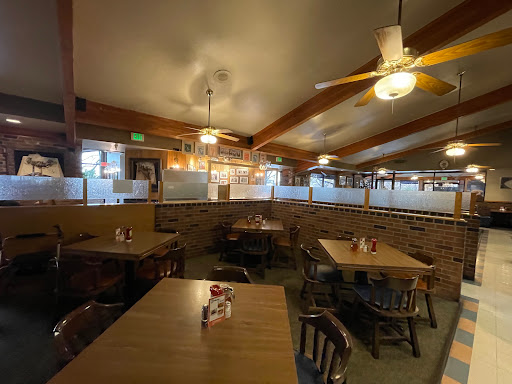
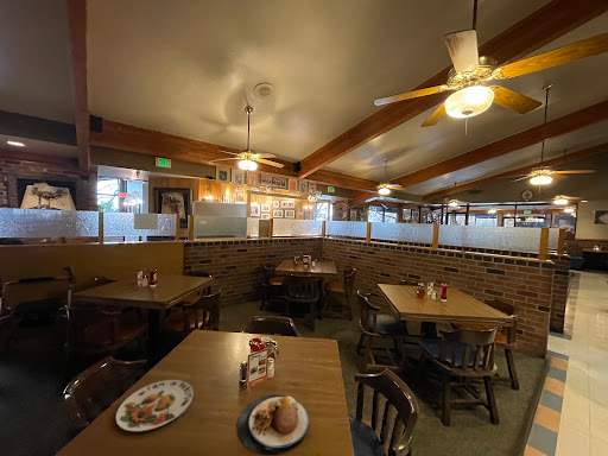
+ plate (157, 403)
+ plate (273, 411)
